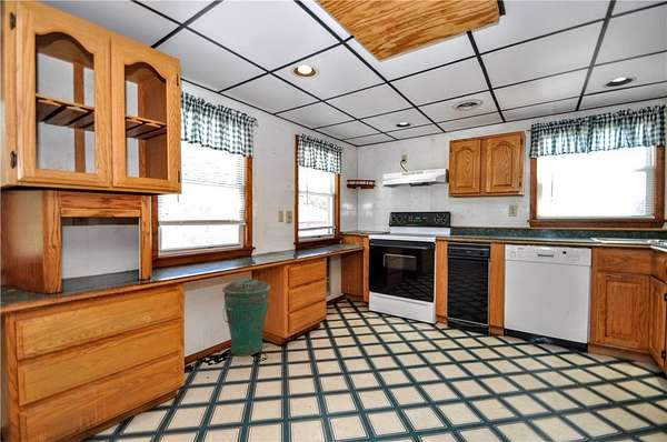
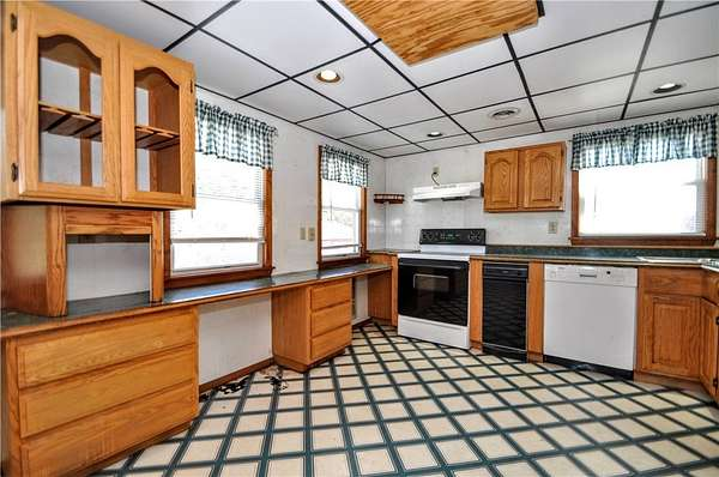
- trash can (247, 313)
